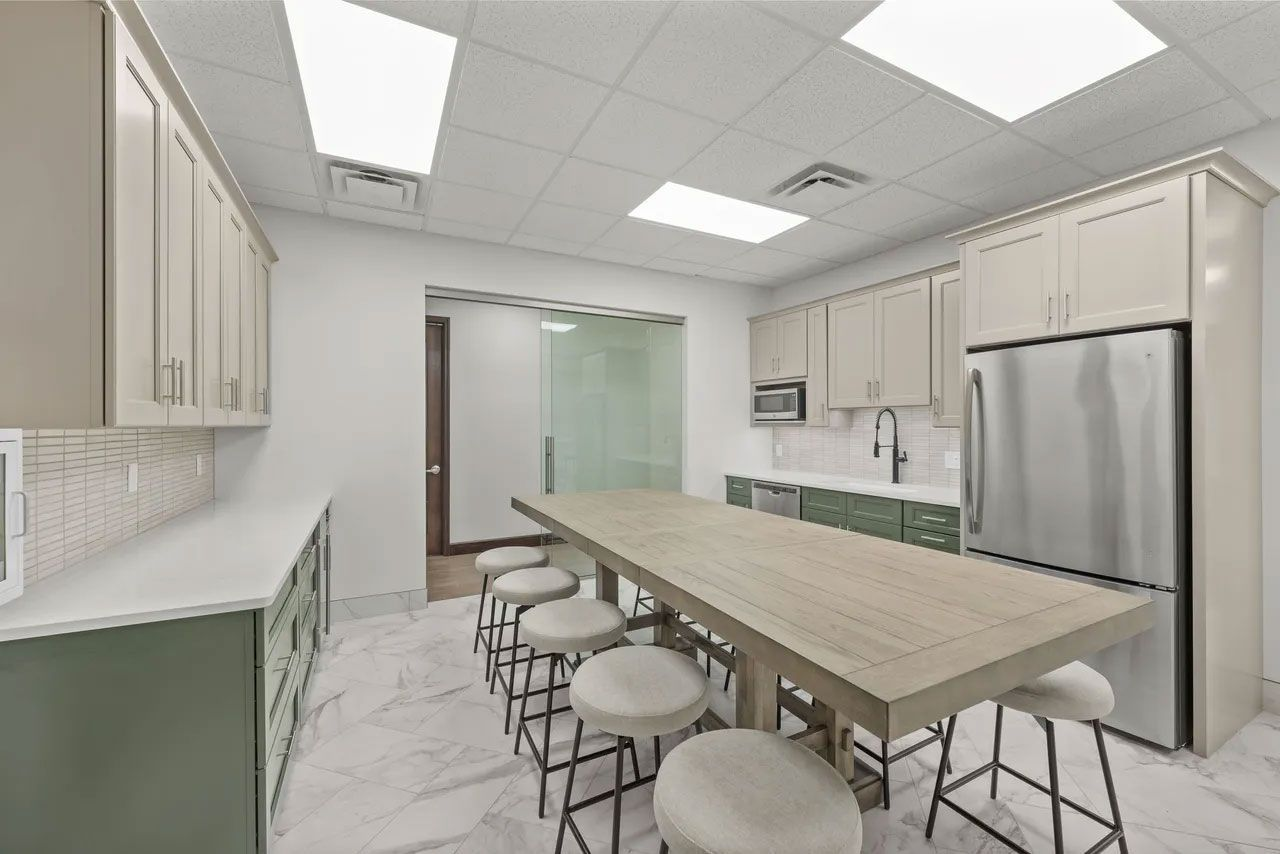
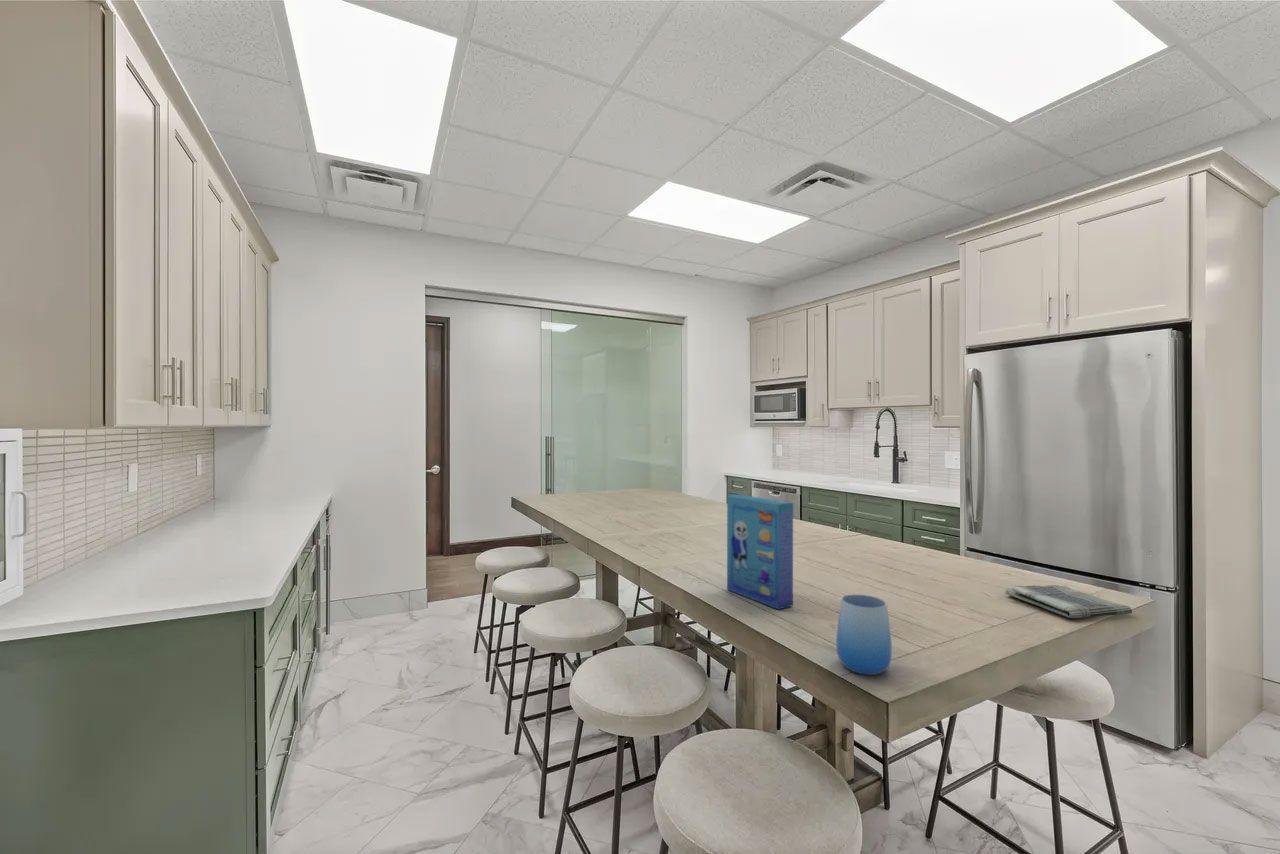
+ cereal box (758, 548)
+ dish towel (1064, 598)
+ cup (863, 633)
